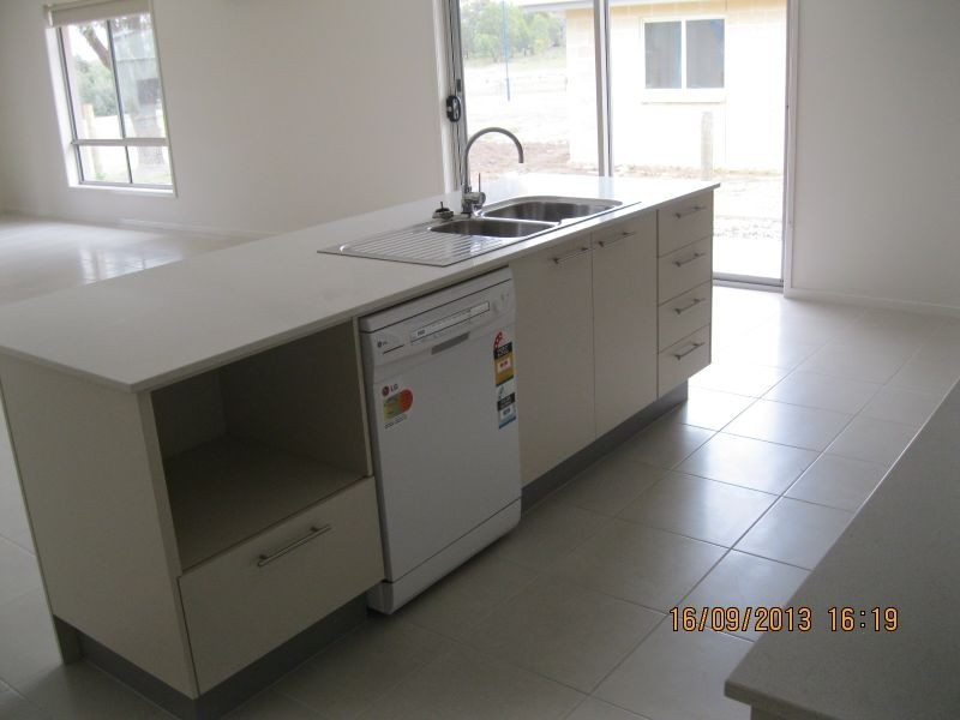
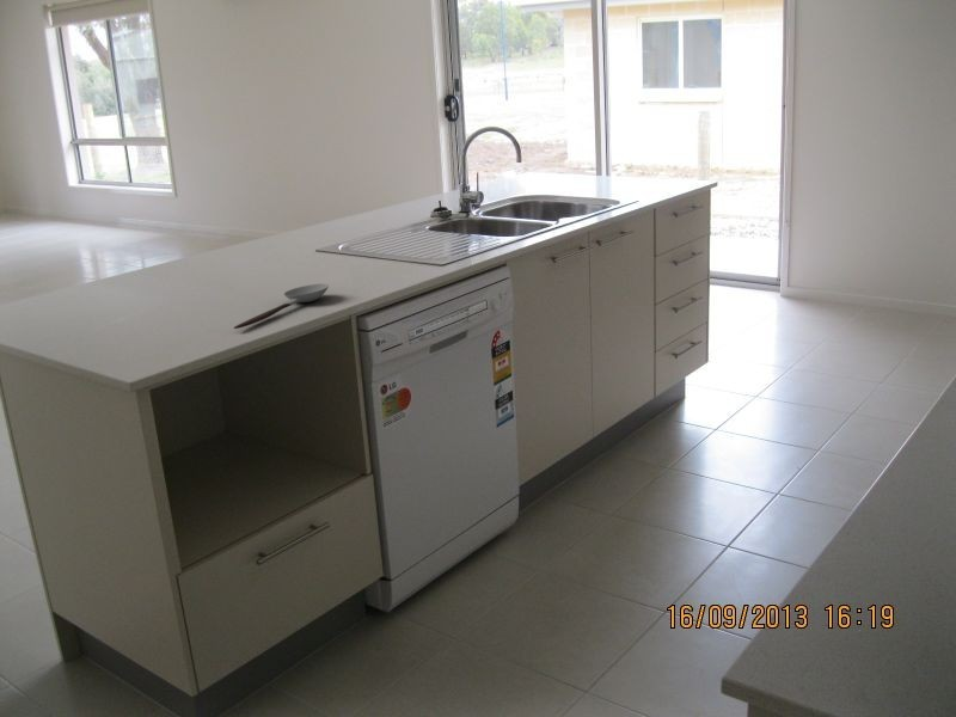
+ spoon (278, 306)
